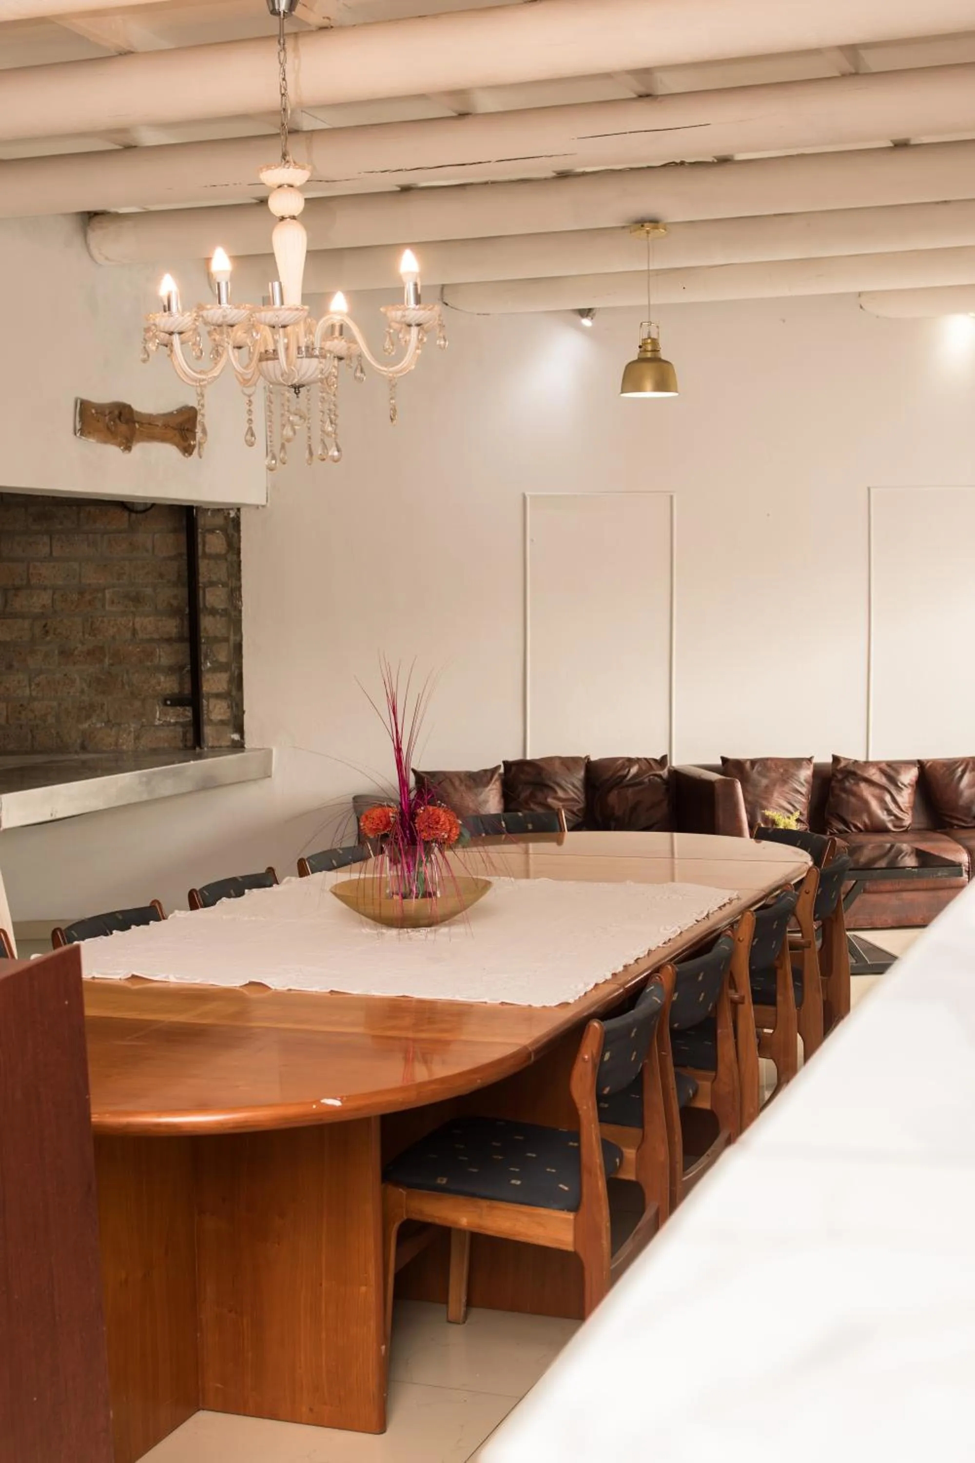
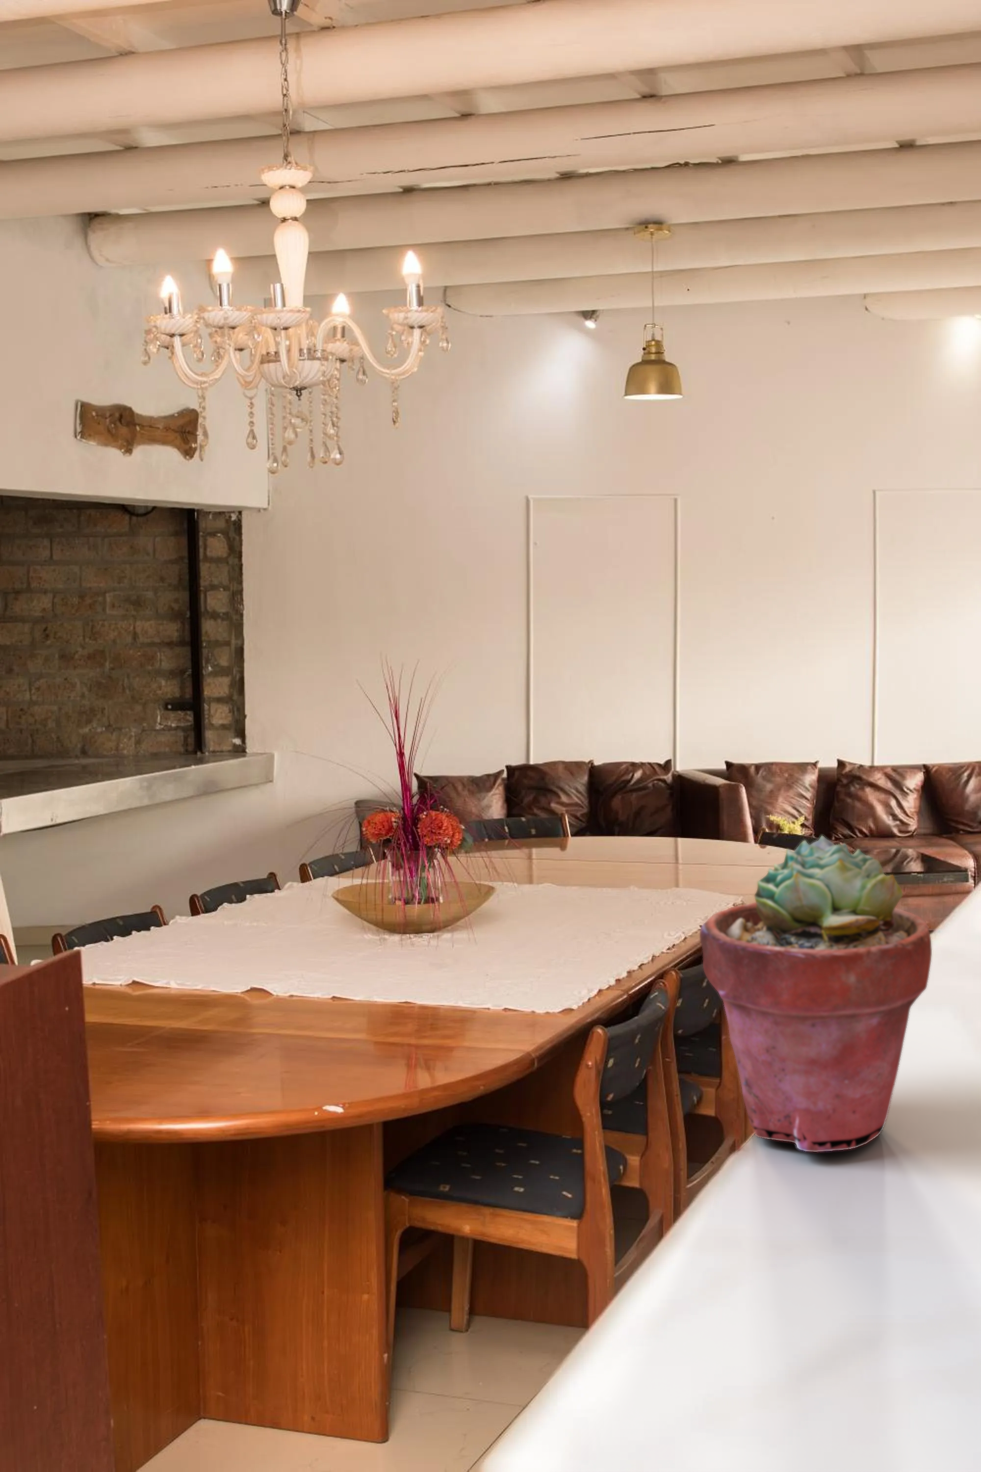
+ potted succulent (816, 981)
